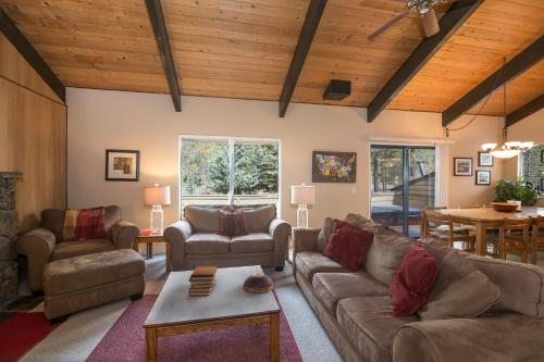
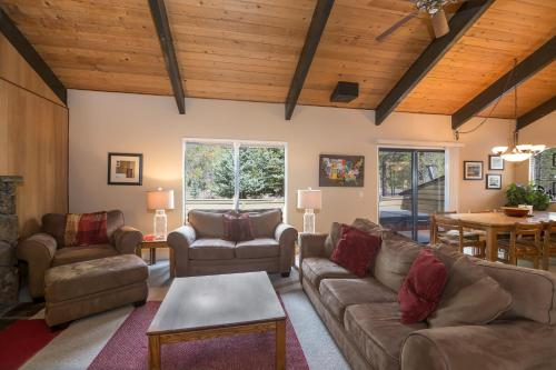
- decorative bowl (258, 279)
- book stack (203, 279)
